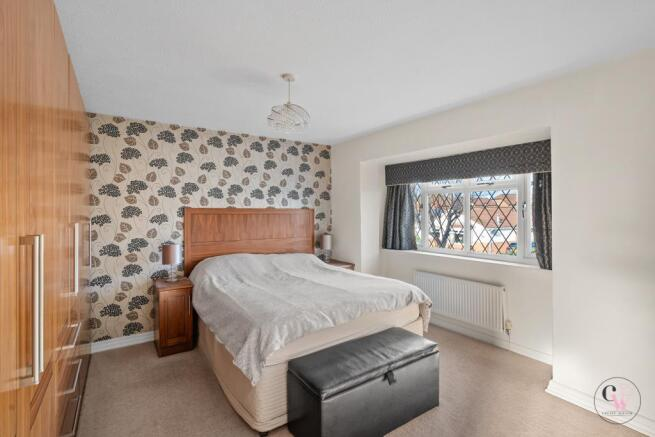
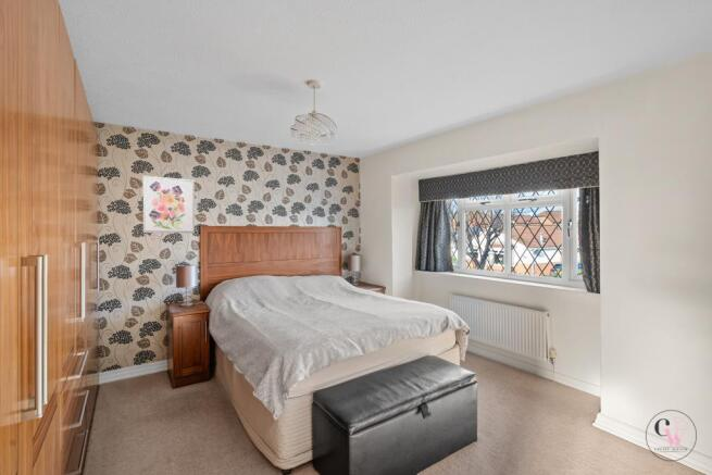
+ wall art (168, 205)
